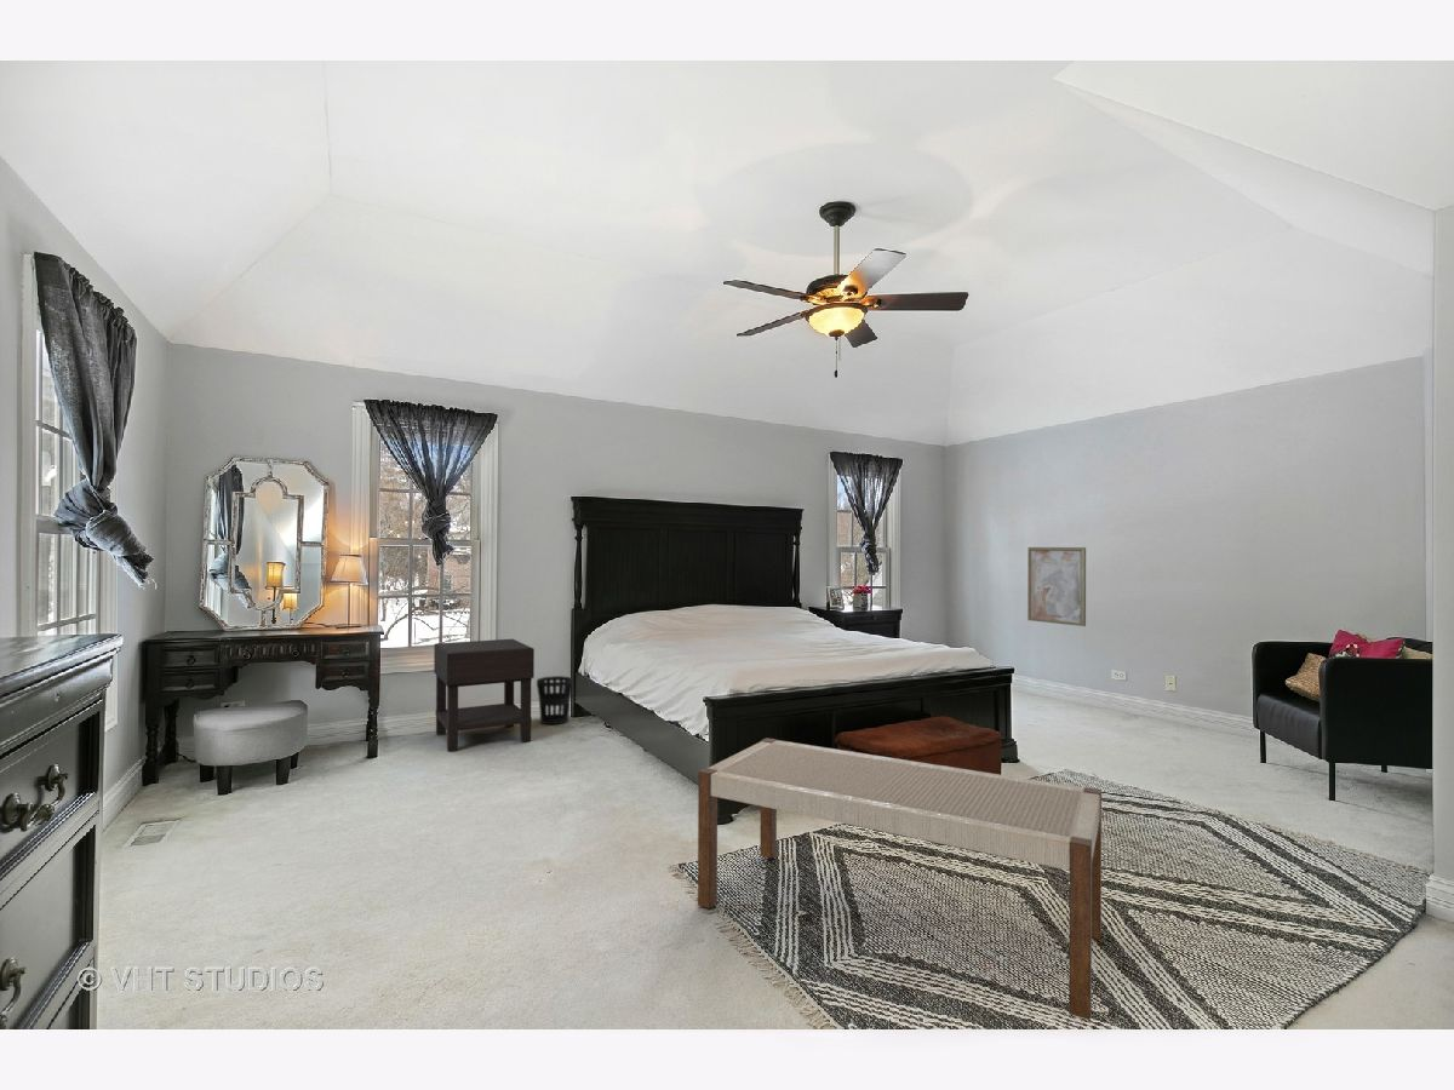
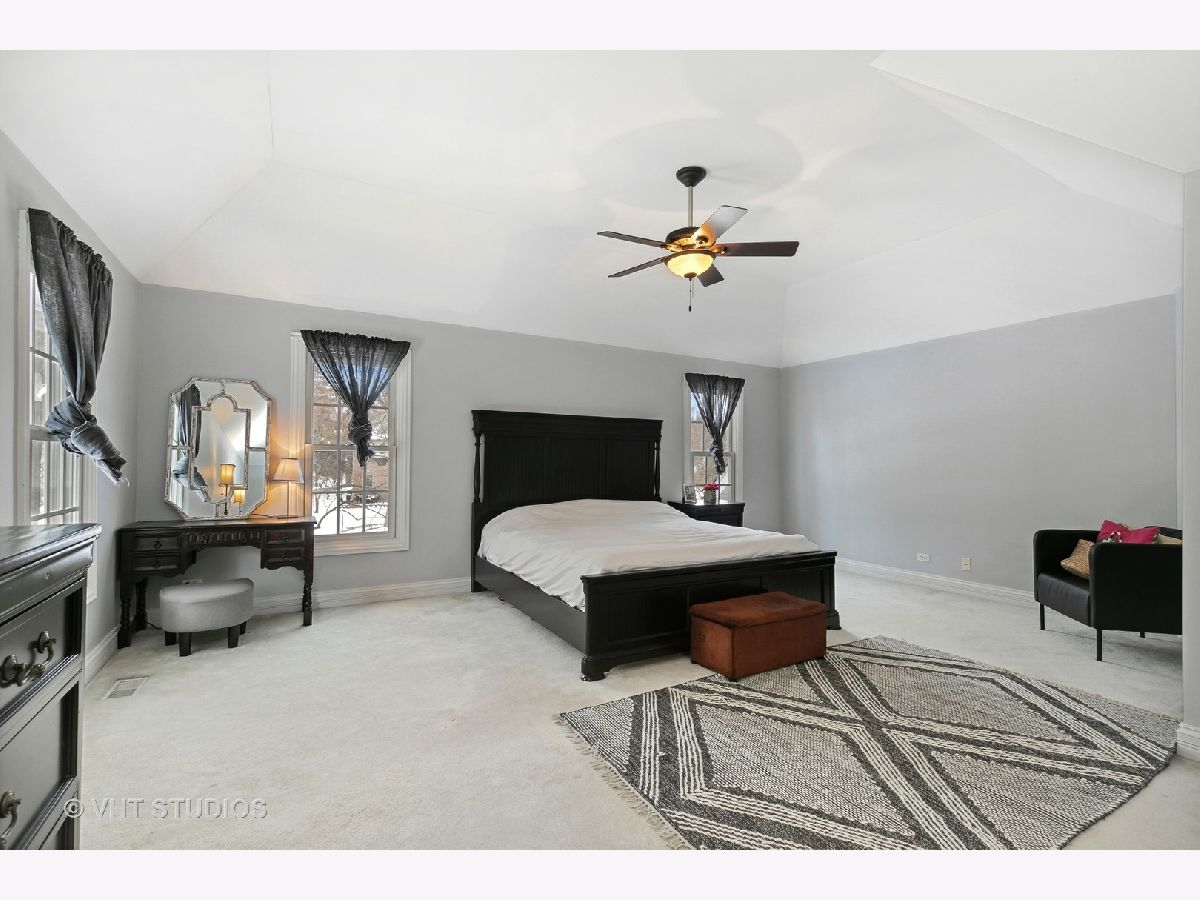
- wastebasket (554, 700)
- bench (894, 833)
- nightstand (479, 684)
- wall art (1055, 585)
